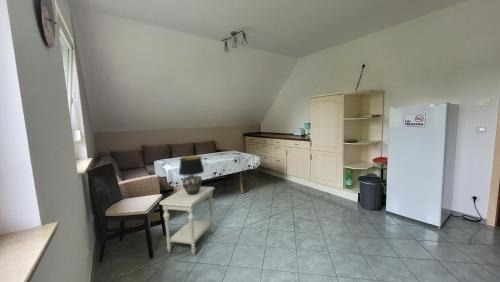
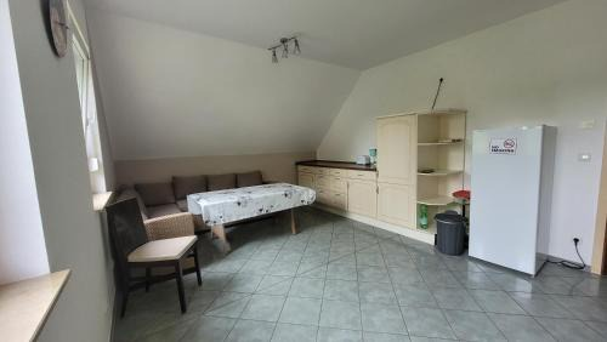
- table lamp (191, 175)
- side table (190, 217)
